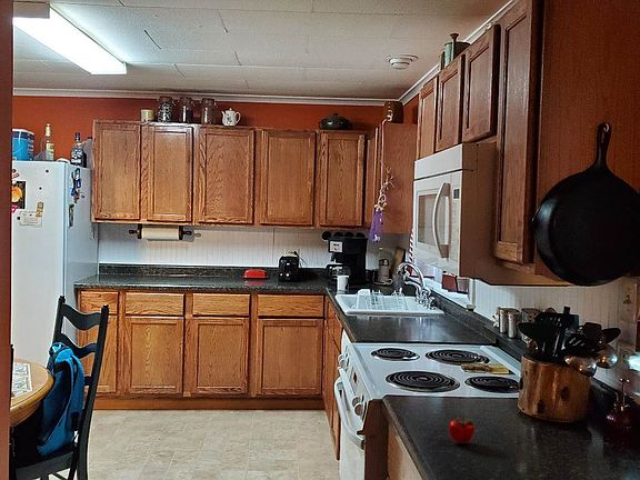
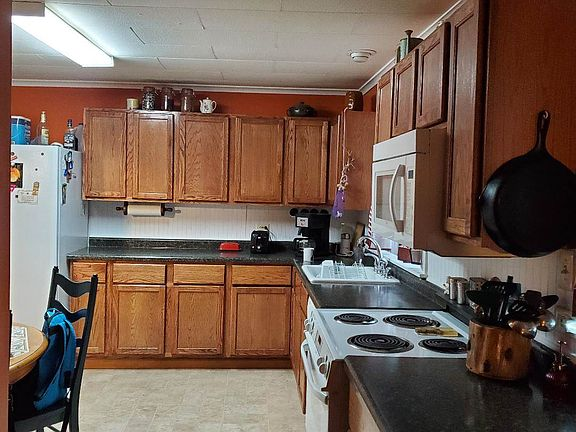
- apple (463, 429)
